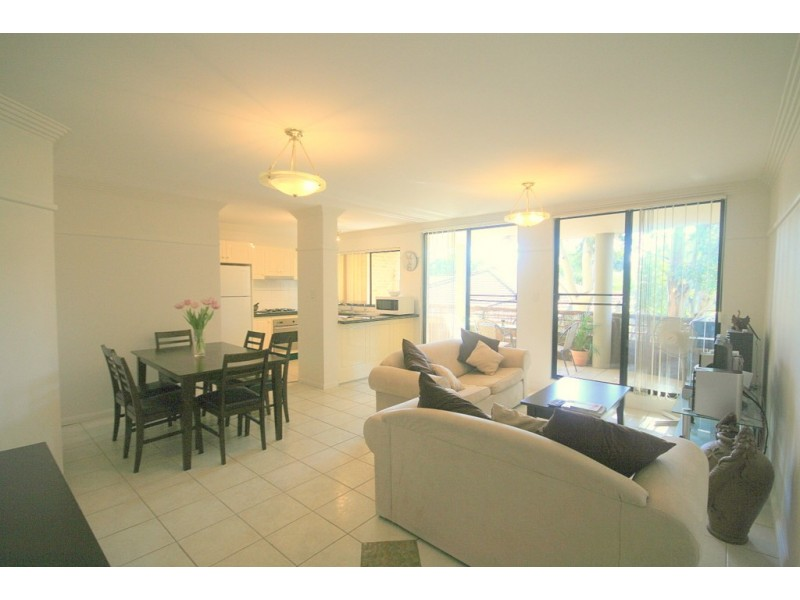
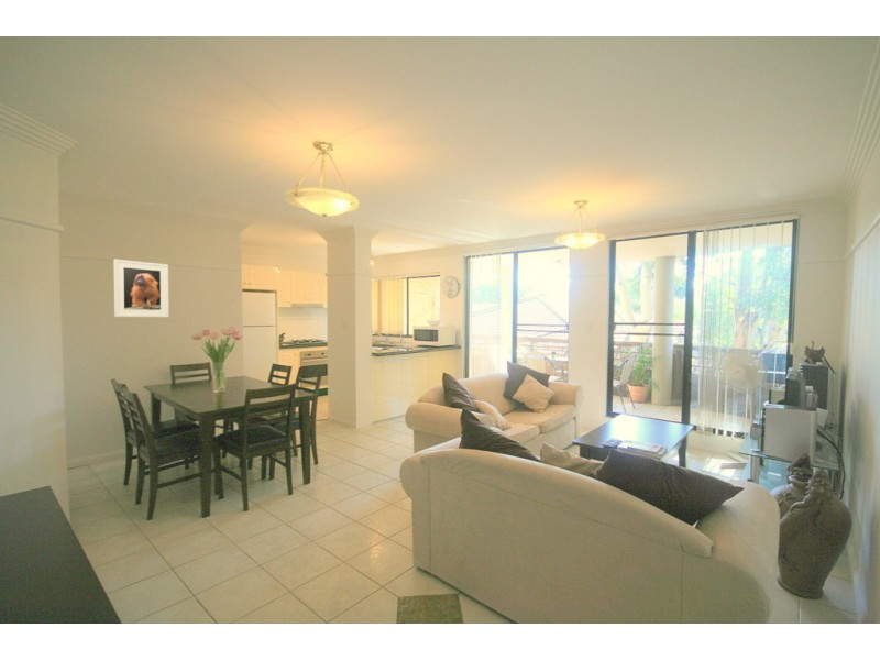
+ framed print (142, 289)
